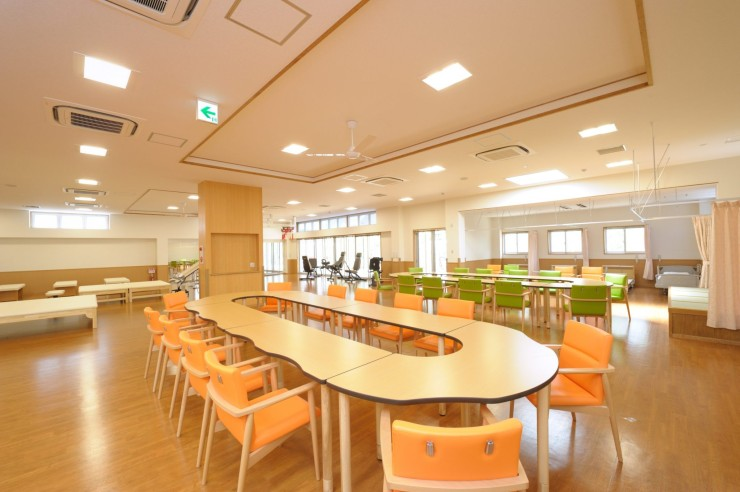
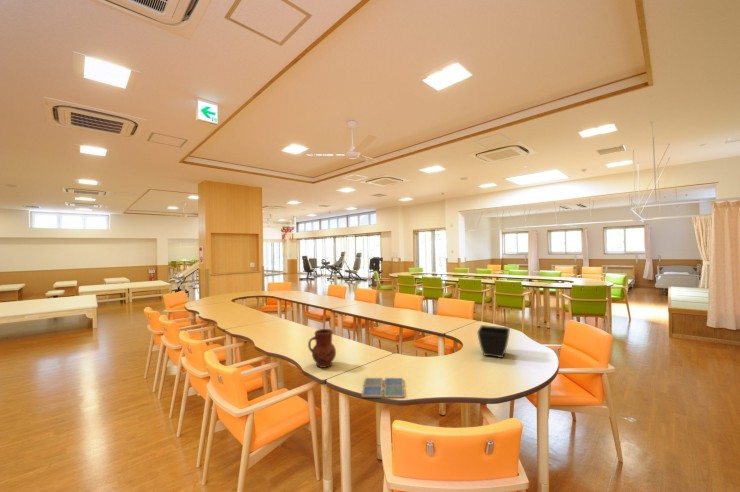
+ flower pot (494, 341)
+ drink coaster (382, 387)
+ pitcher (322, 348)
